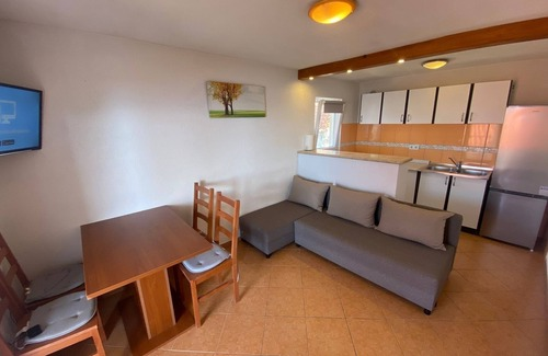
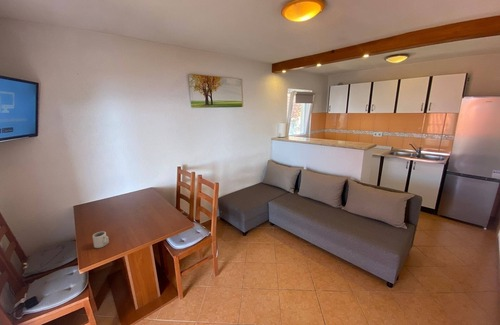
+ cup (101, 239)
